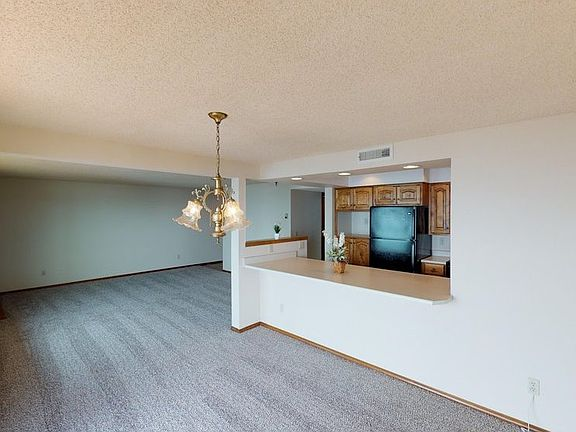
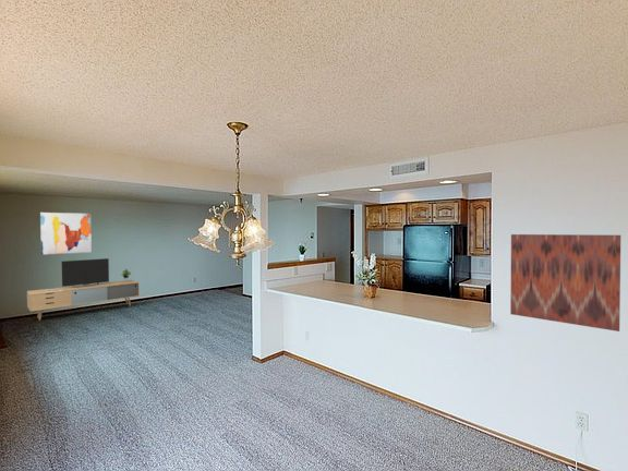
+ media console (86, 286)
+ wall art (560, 278)
+ wall art (67, 232)
